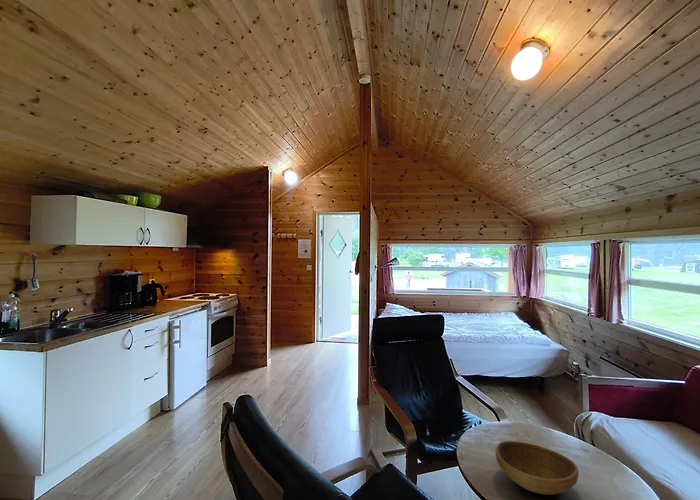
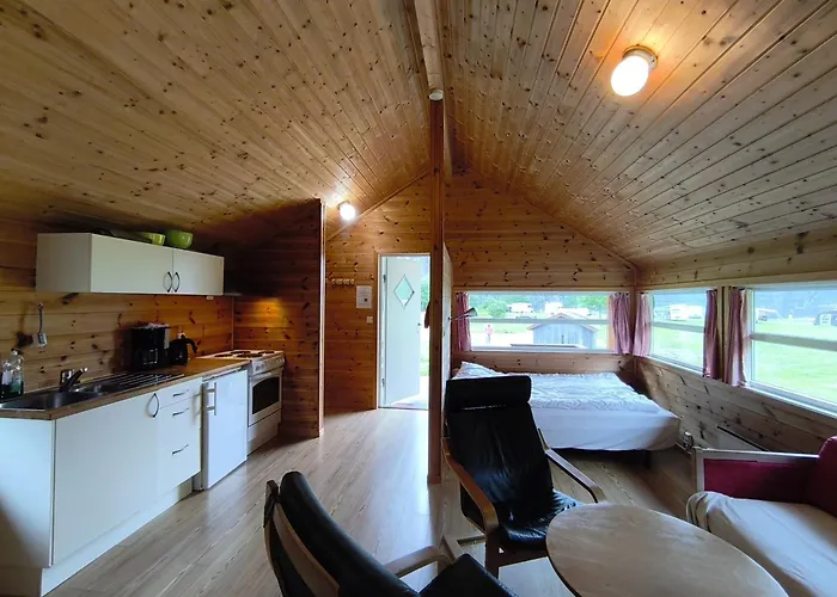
- bowl (535, 470)
